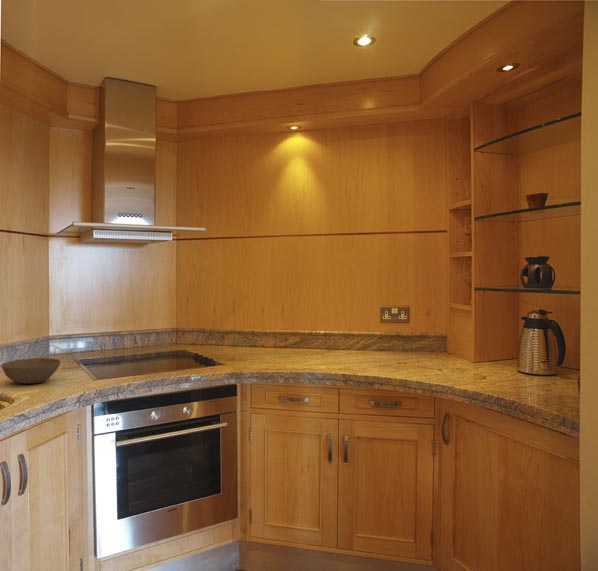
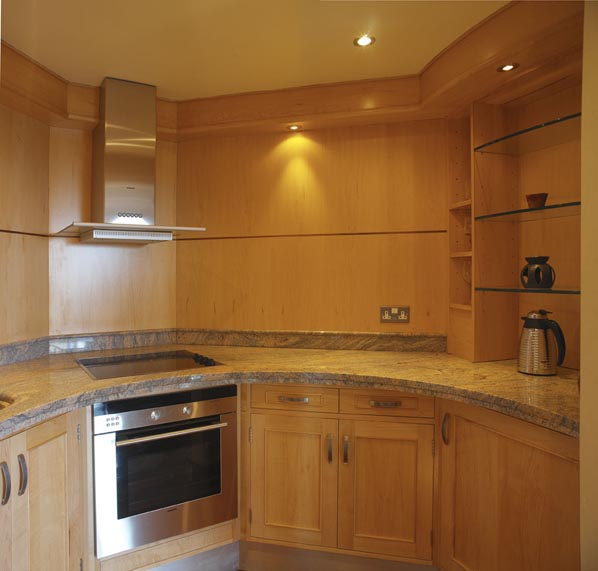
- bowl (31, 372)
